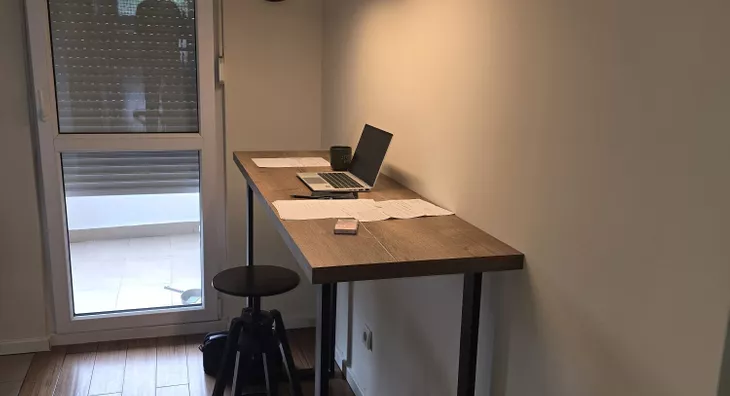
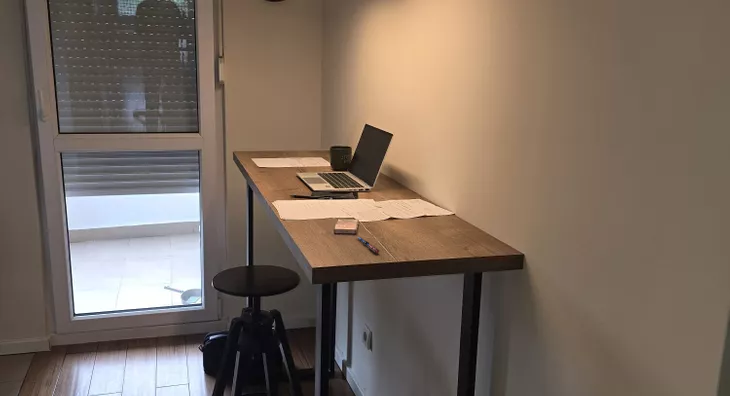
+ pen (367, 243)
